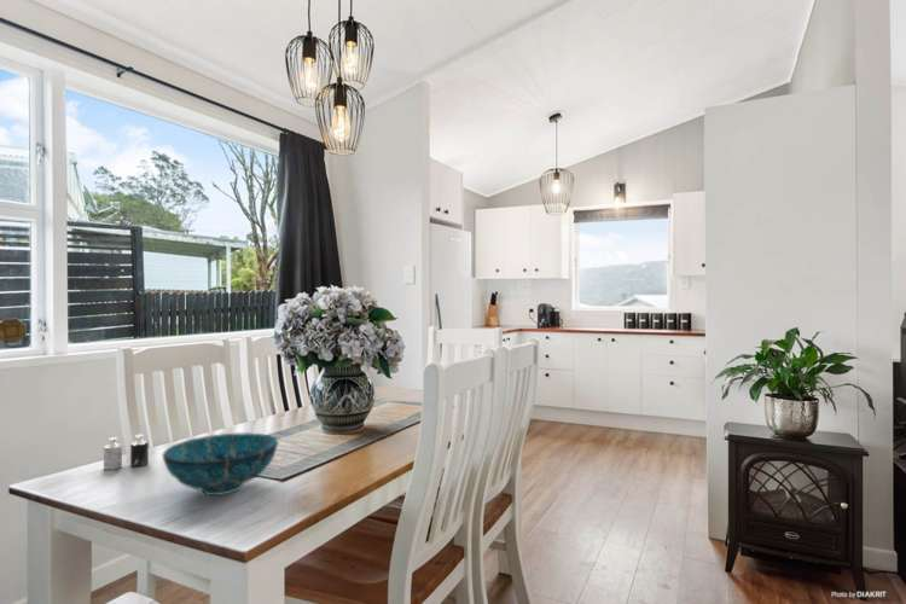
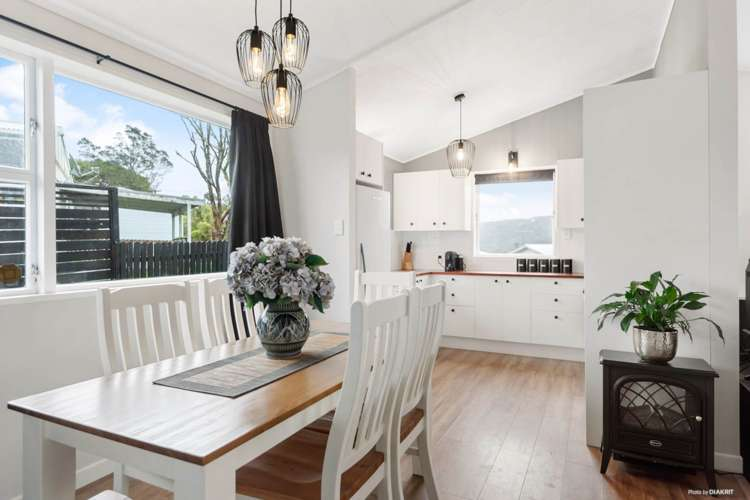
- decorative bowl (222, 466)
- candle (121, 451)
